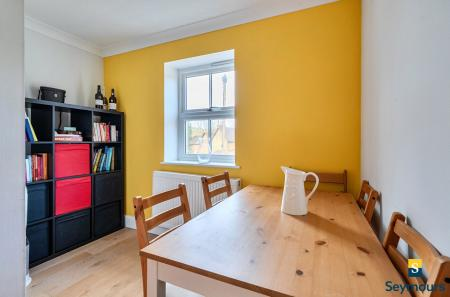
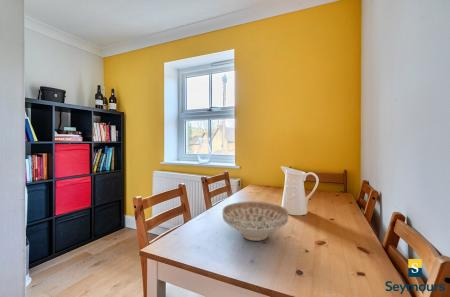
+ decorative bowl (254, 222)
